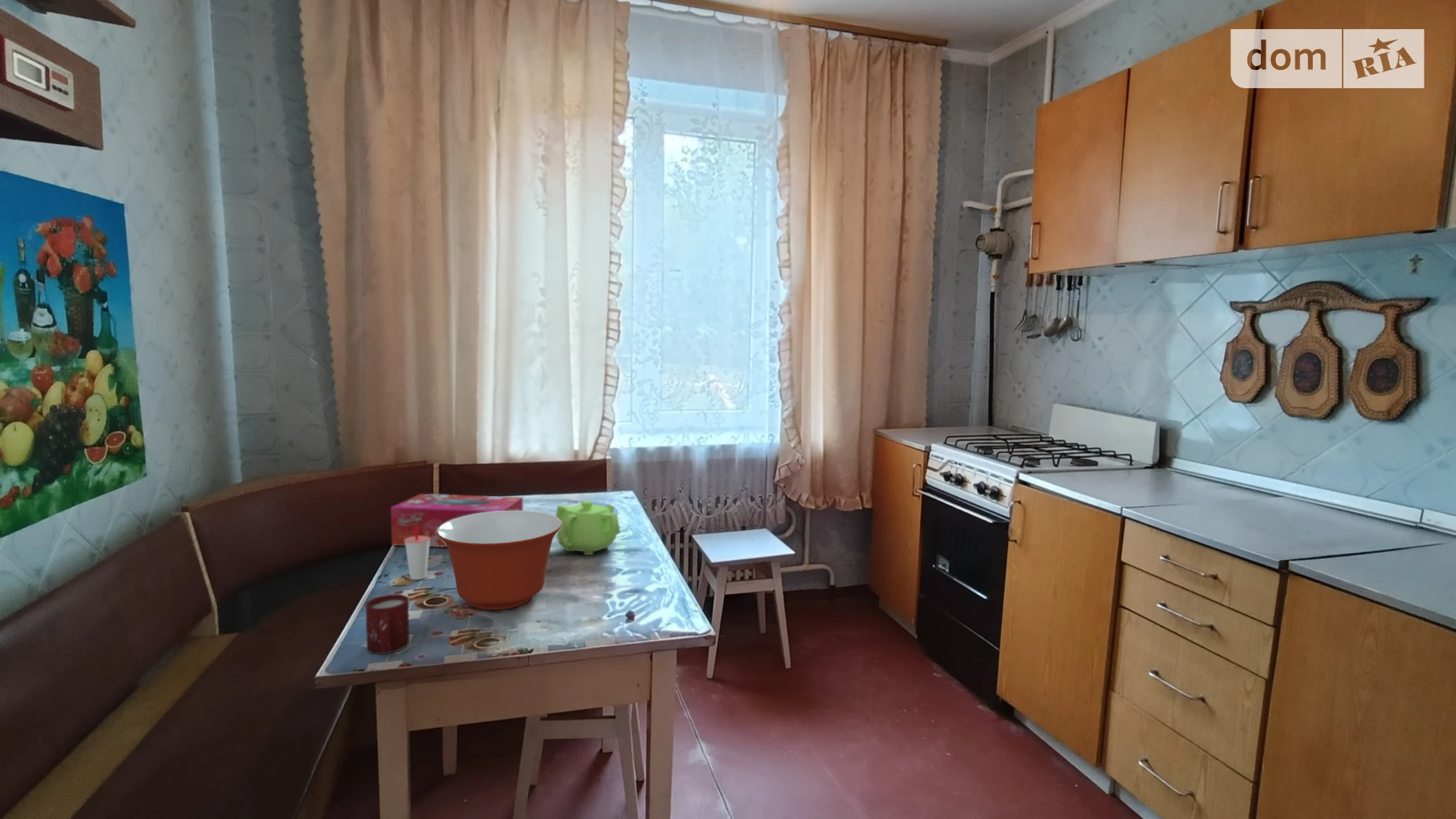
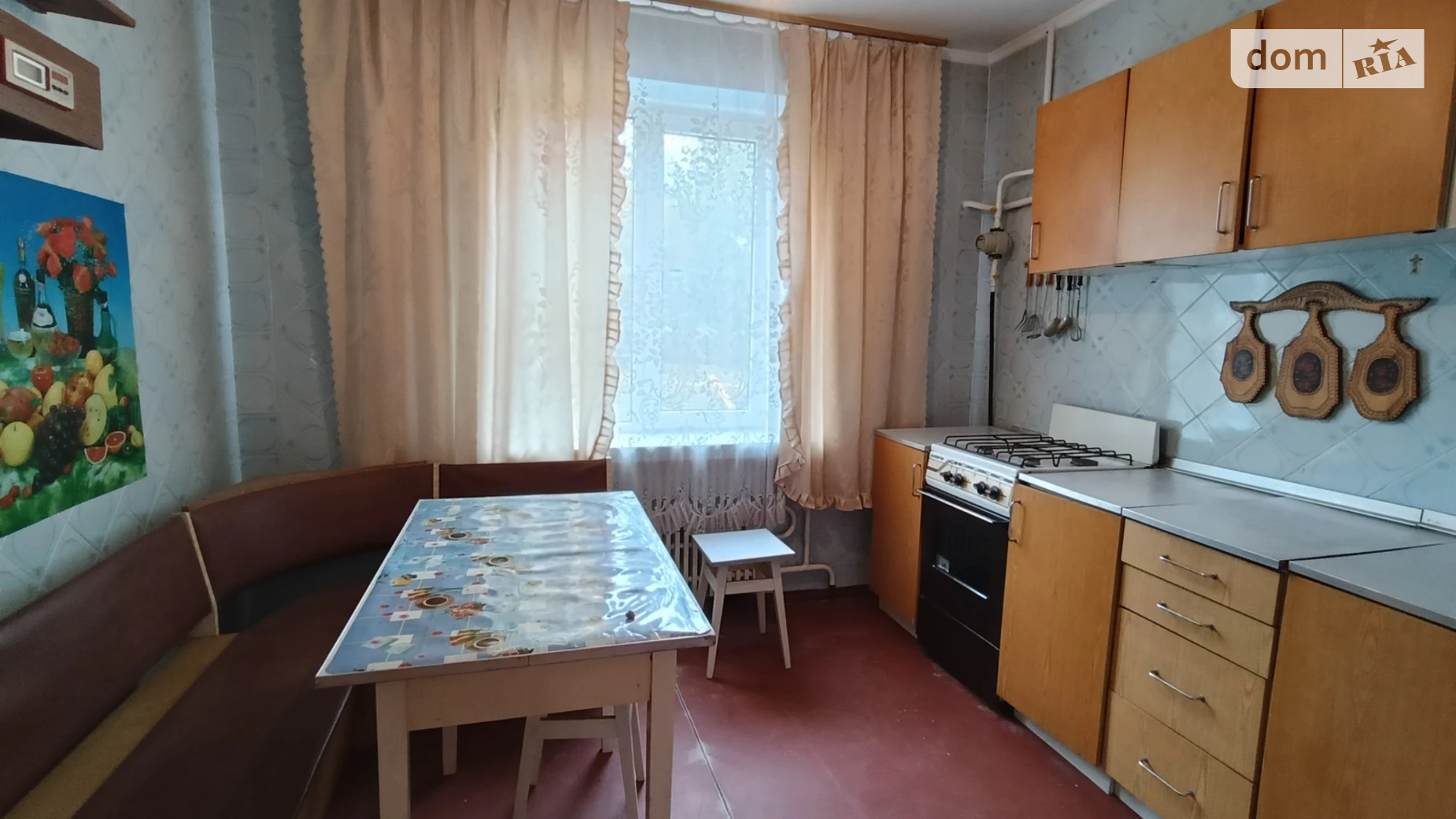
- cup (386, 627)
- teapot (589, 524)
- mixing bowl (501, 561)
- cup (417, 551)
- tissue box (457, 517)
